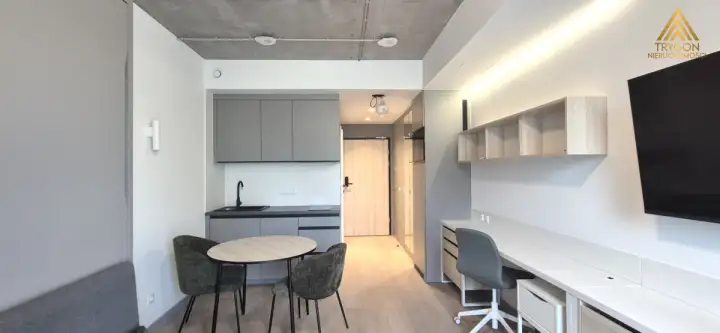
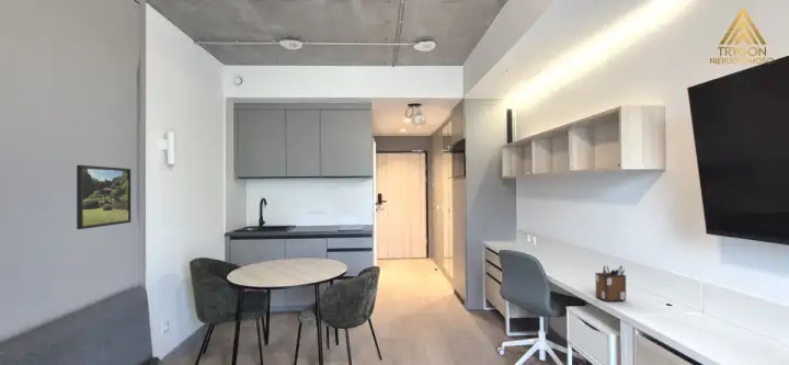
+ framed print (106, 196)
+ desk organizer (610, 282)
